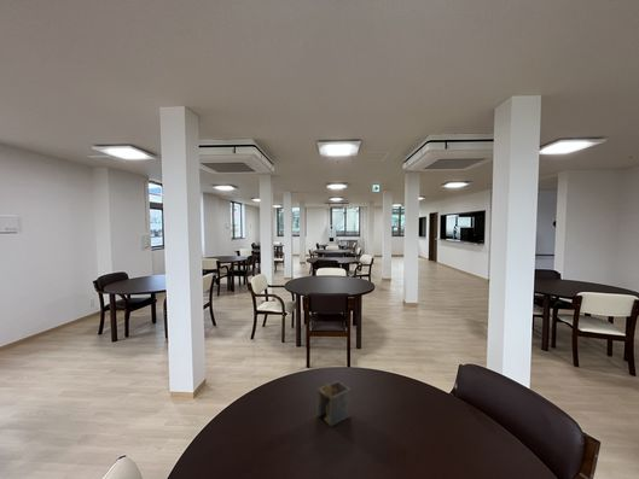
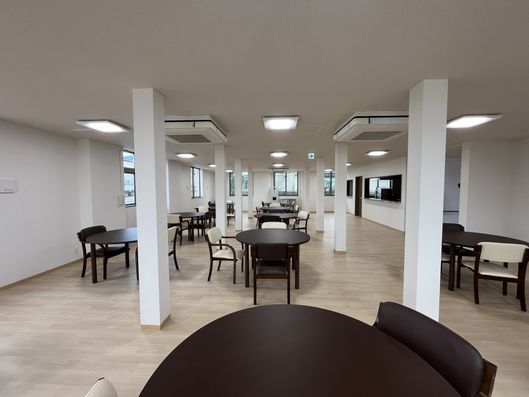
- napkin holder (333, 397)
